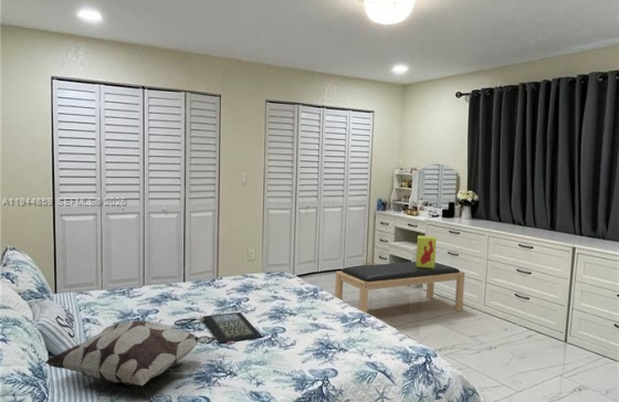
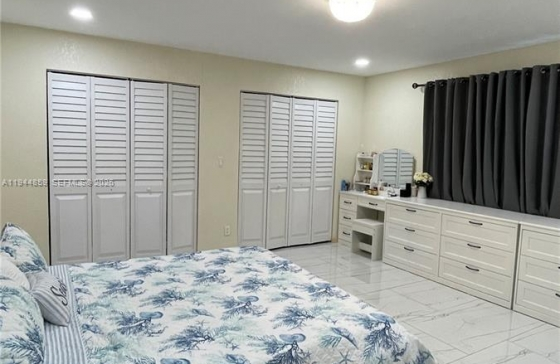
- bench (400, 285)
- decorative box (426, 251)
- decorative pillow (137, 349)
- clutch bag (228, 325)
